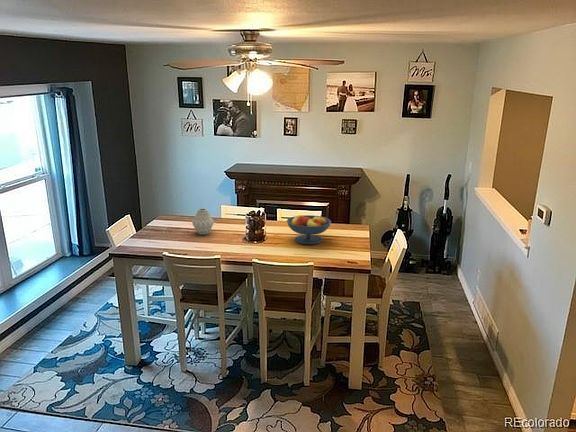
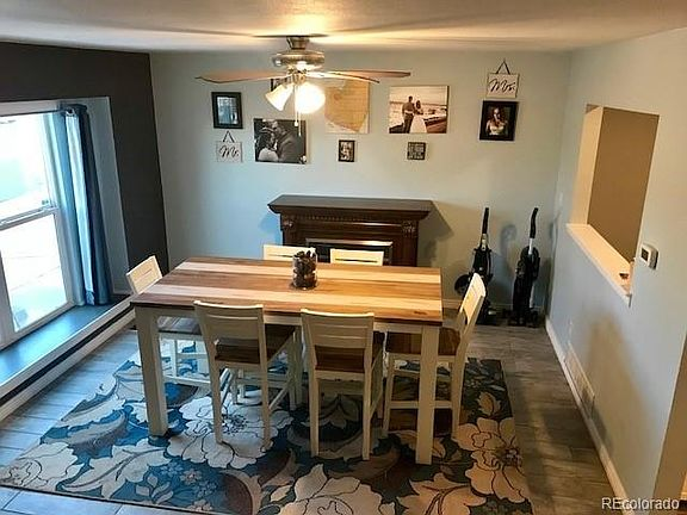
- fruit bowl (308, 227)
- vase (203, 221)
